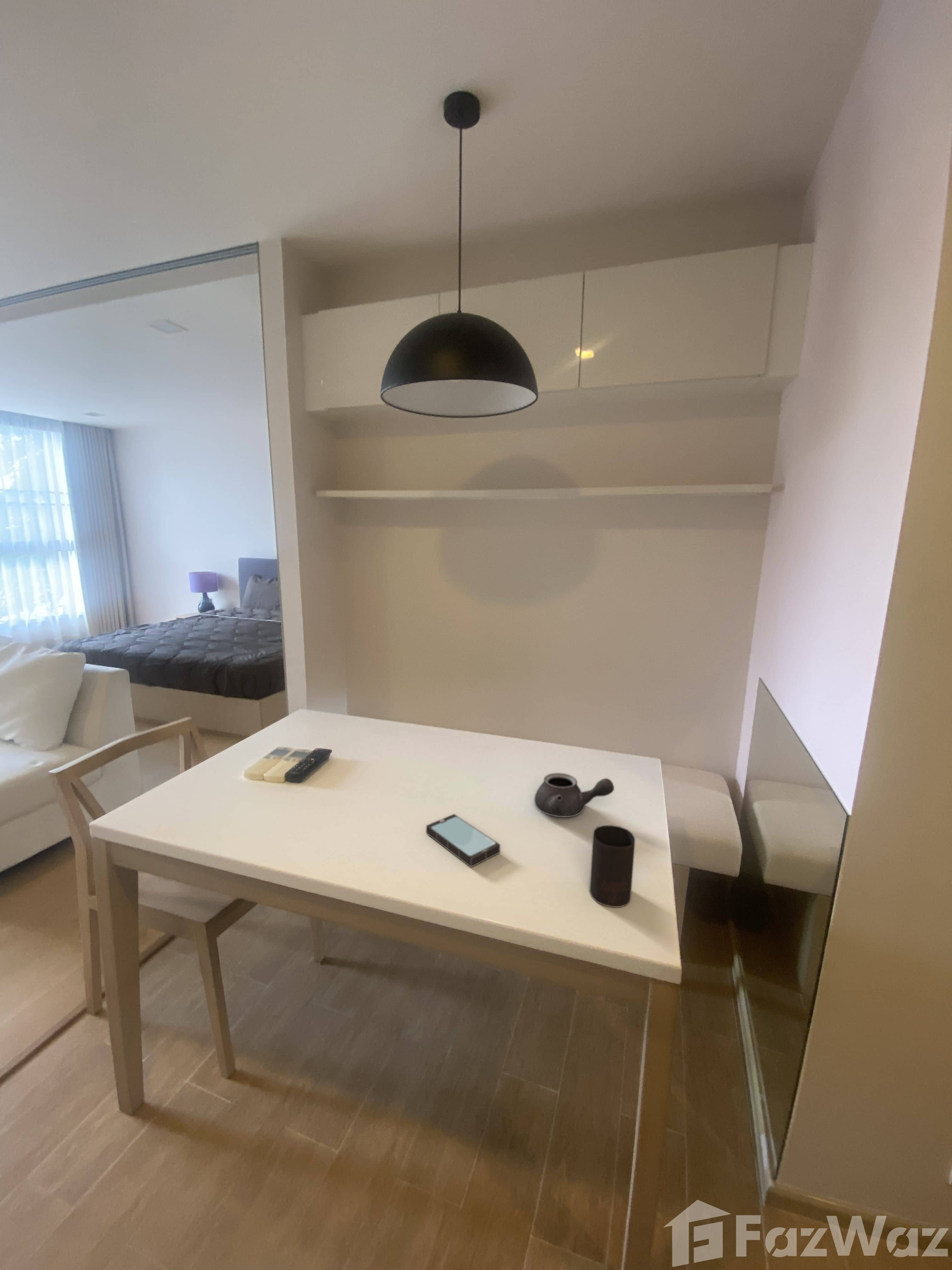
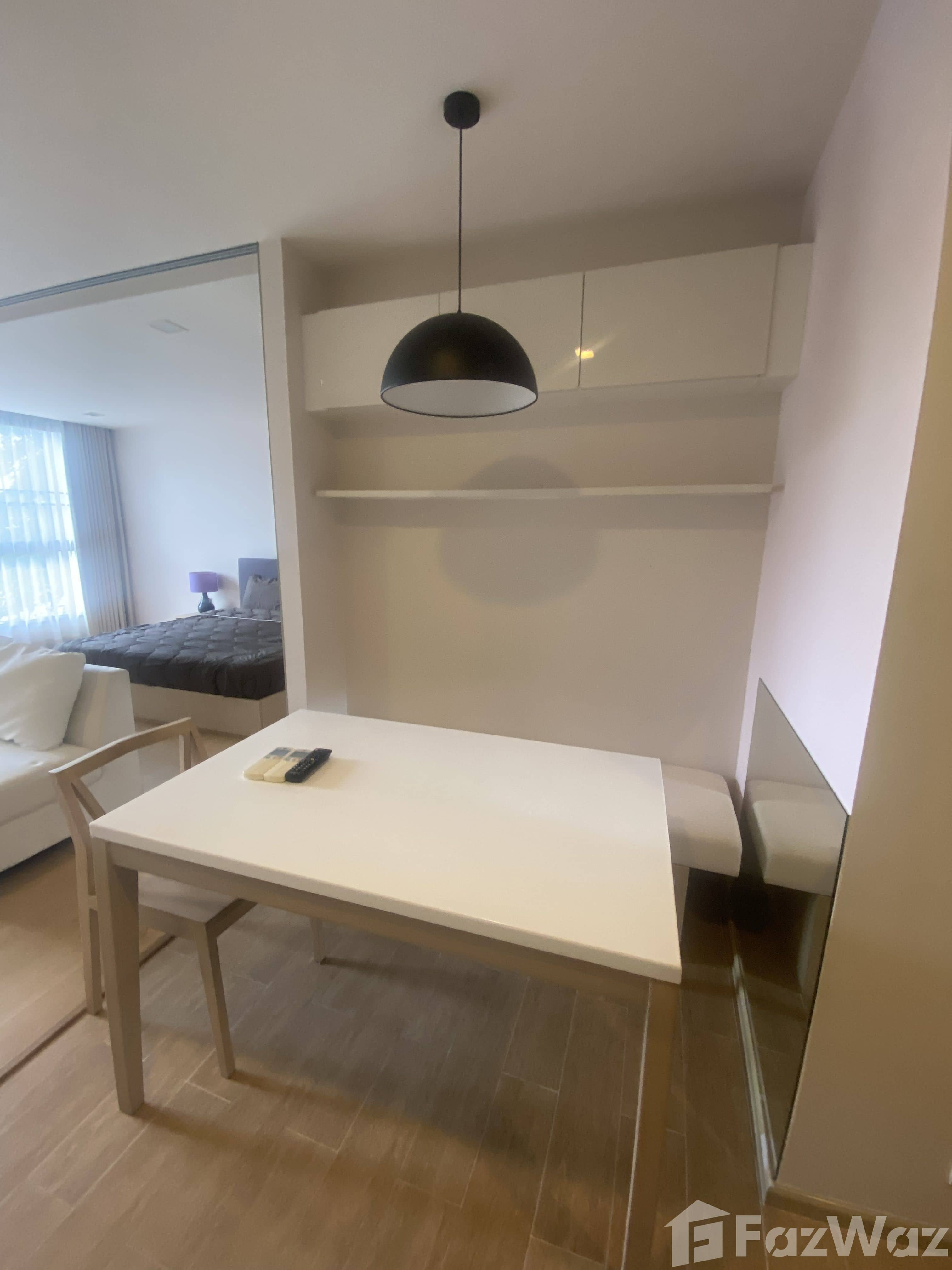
- cup (612, 865)
- smartphone (462, 838)
- teapot (573, 794)
